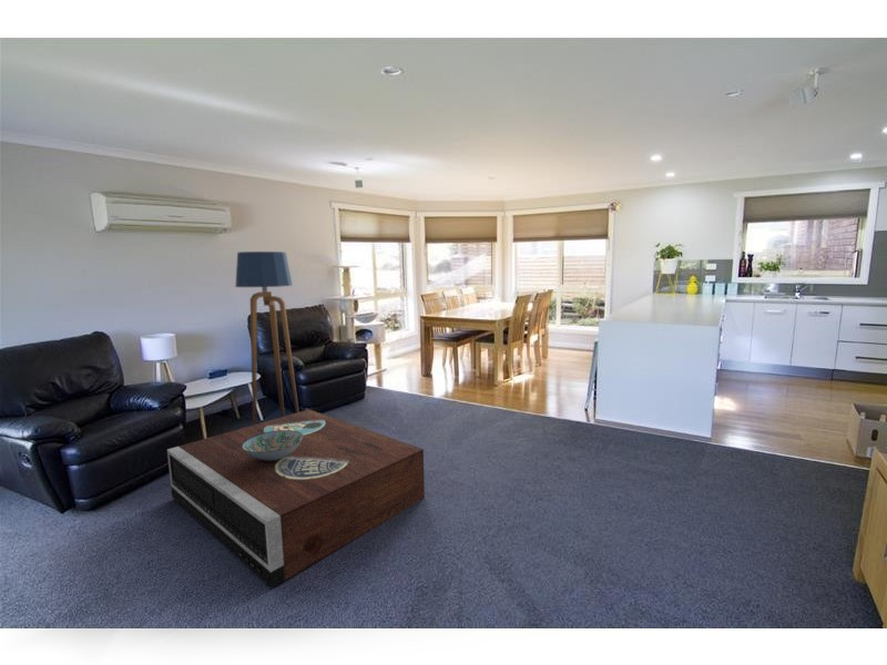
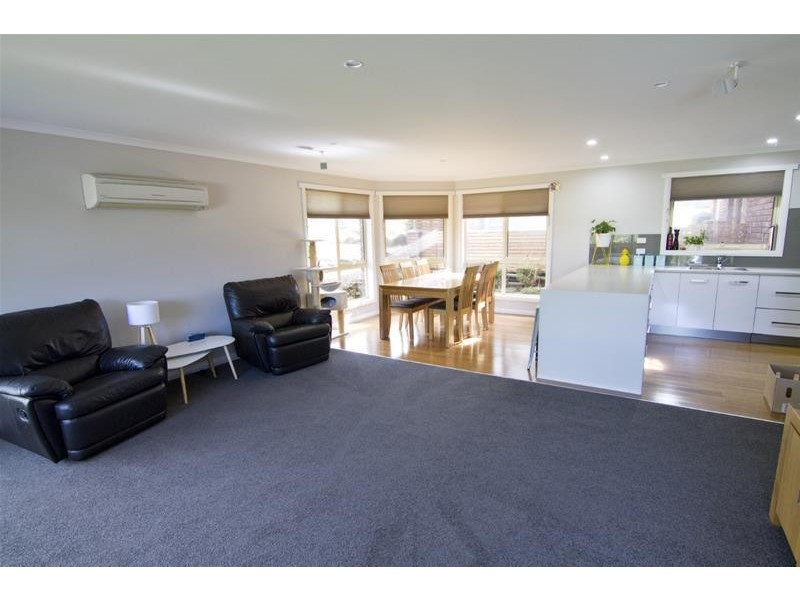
- floor lamp (273, 341)
- decorative bowl (274, 448)
- stereo (294, 473)
